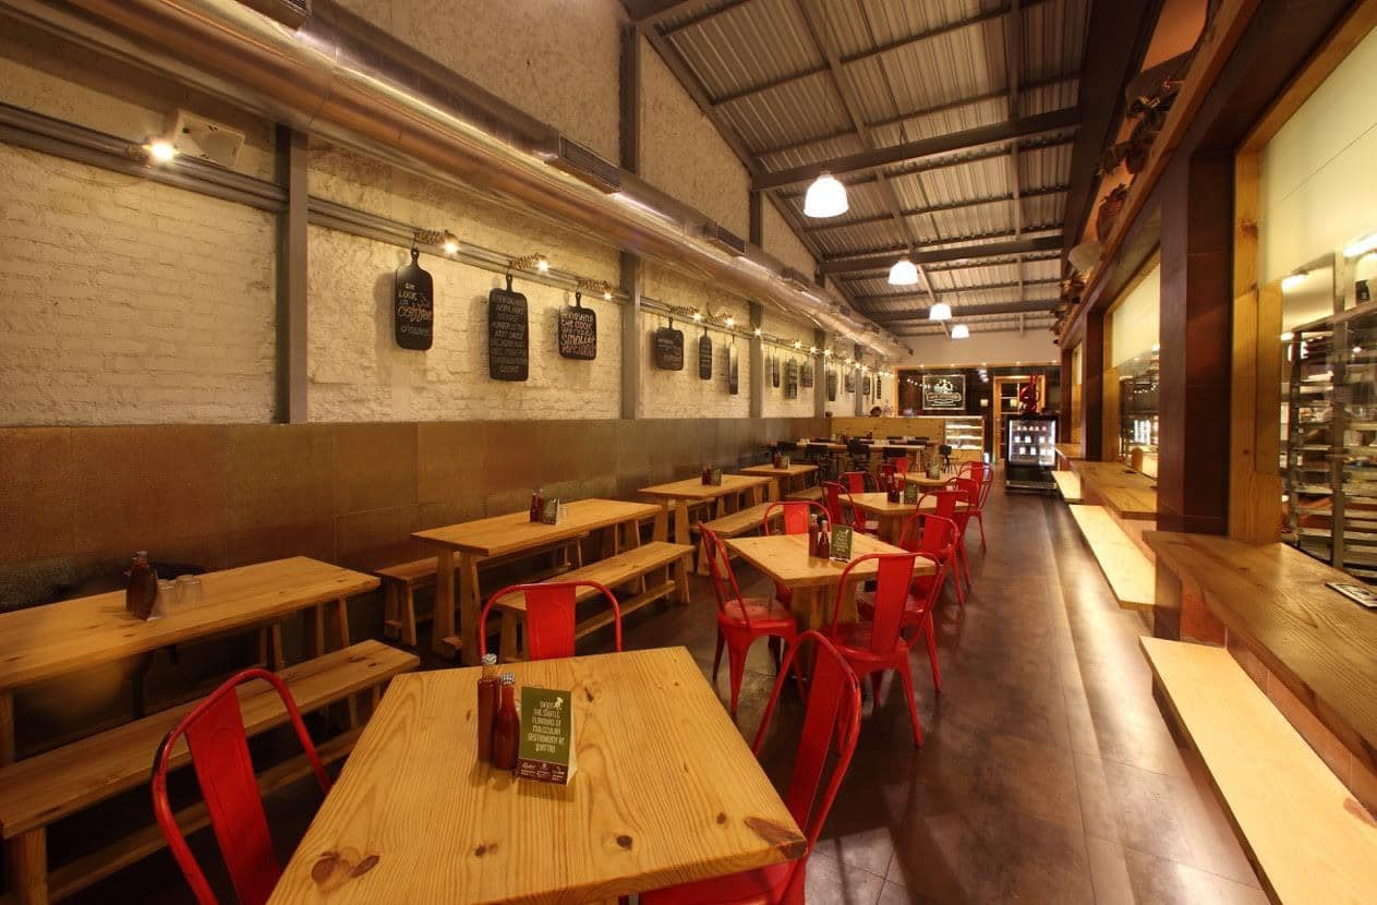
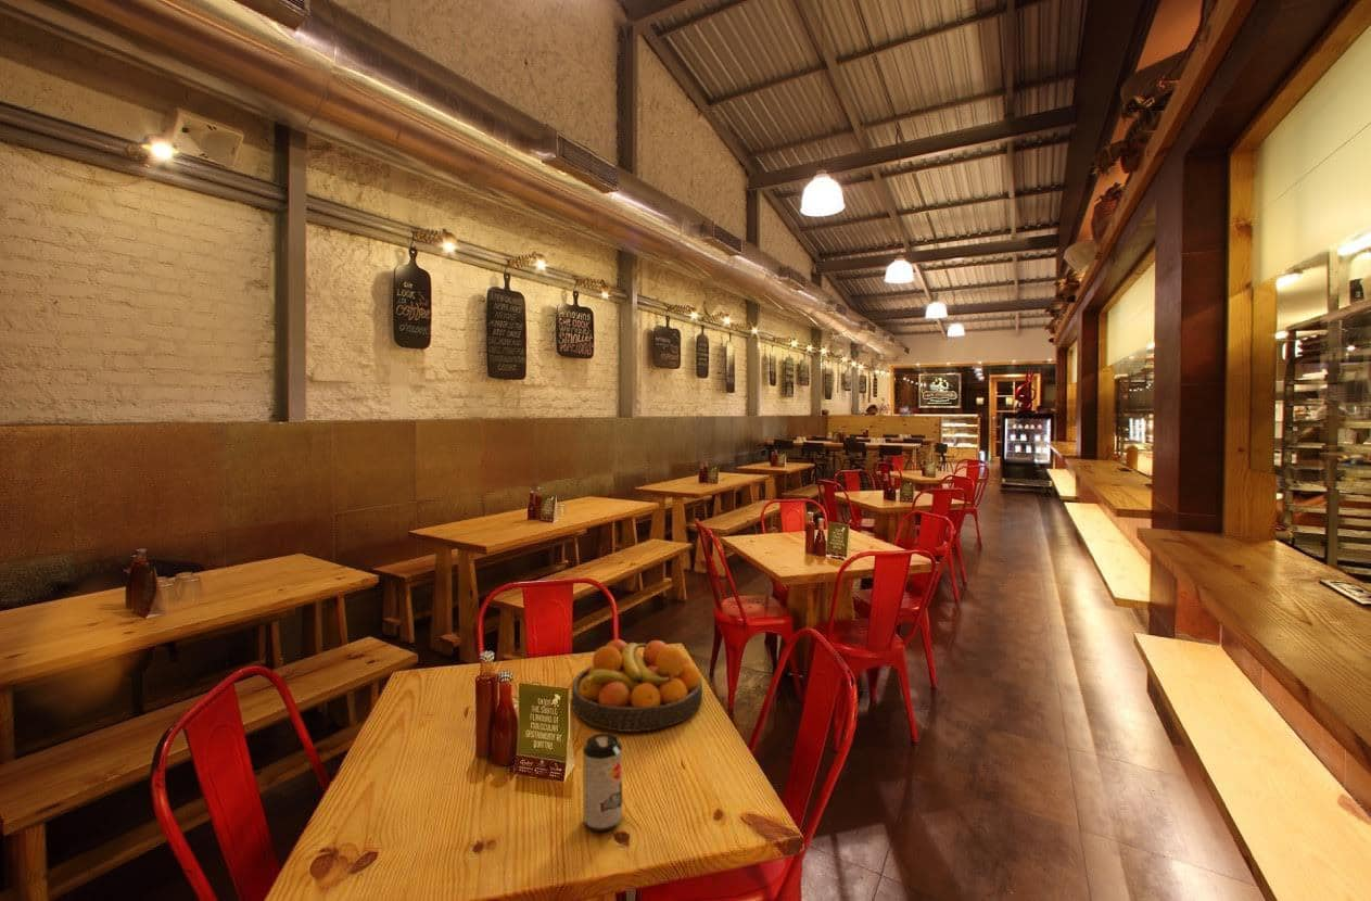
+ fruit bowl (637, 671)
+ beverage can (602, 781)
